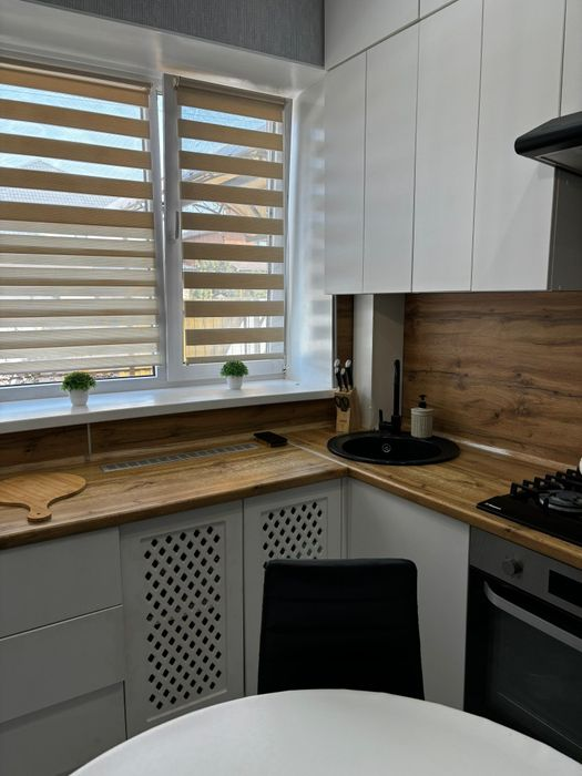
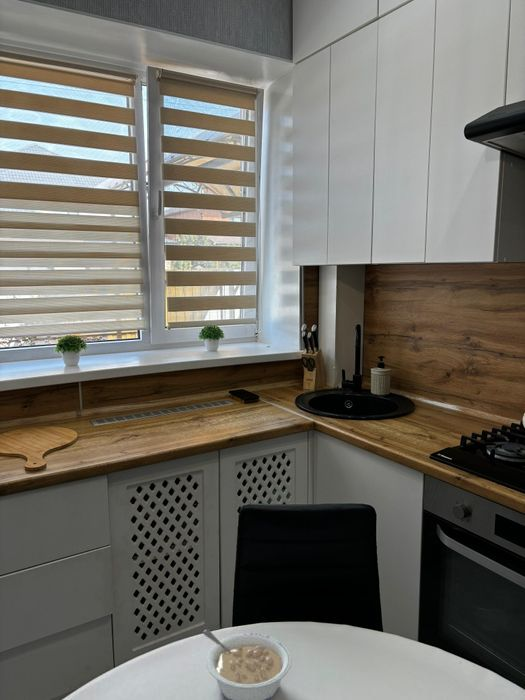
+ legume (245, 669)
